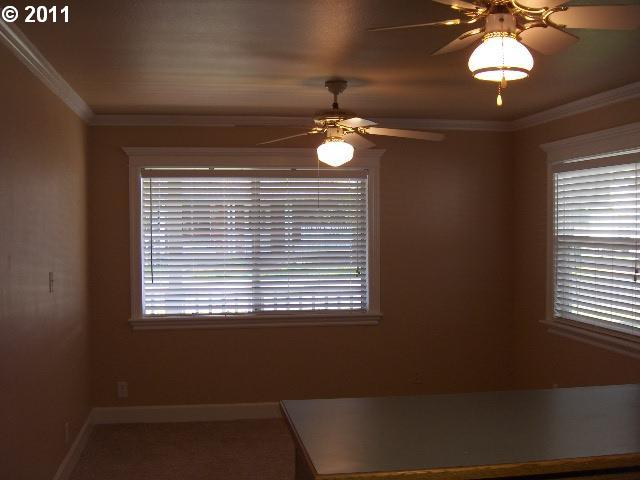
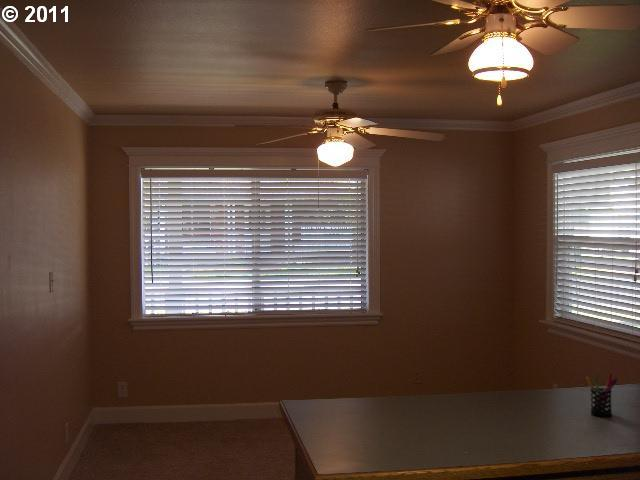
+ pen holder (601, 392)
